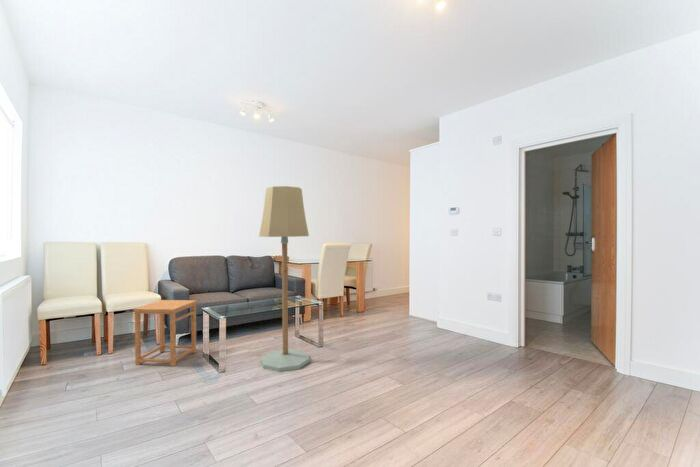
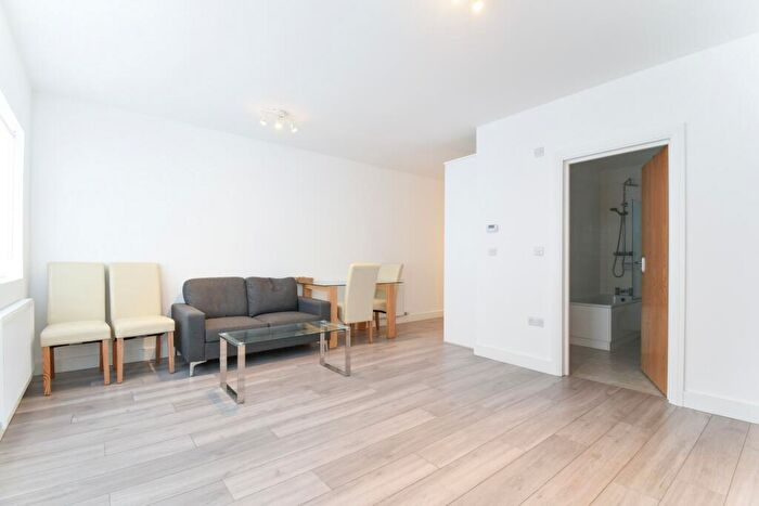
- side table (164, 331)
- floor lamp (284, 275)
